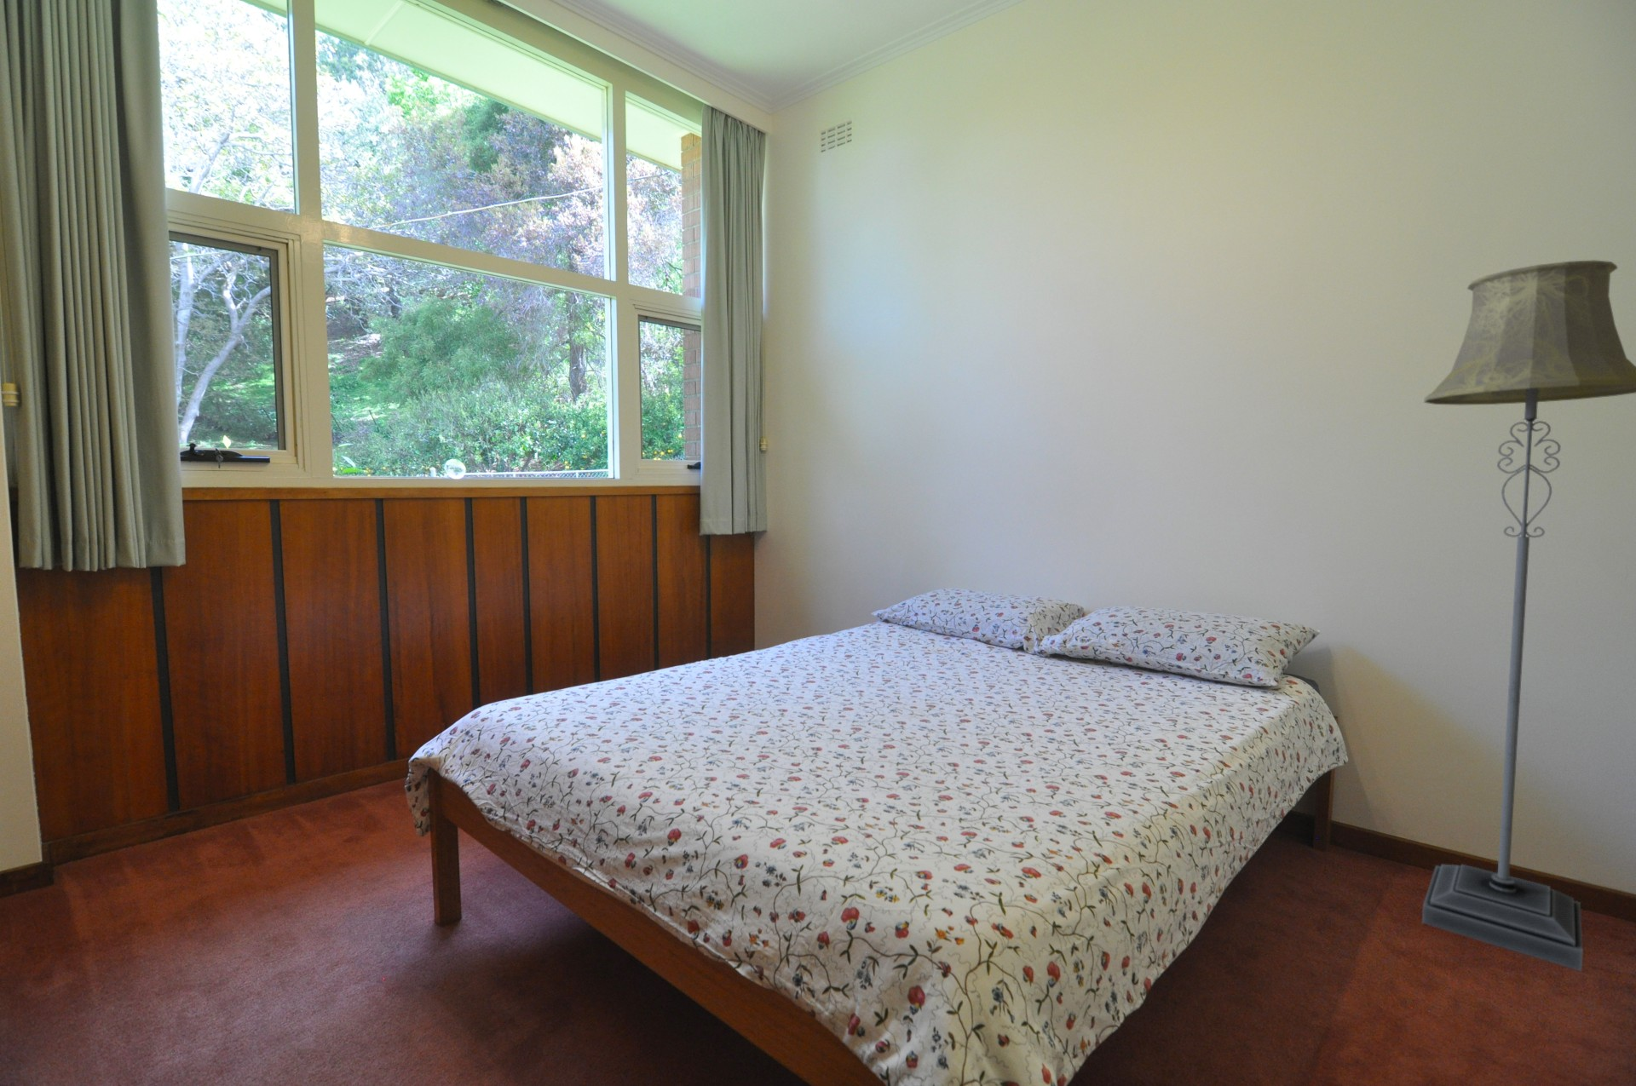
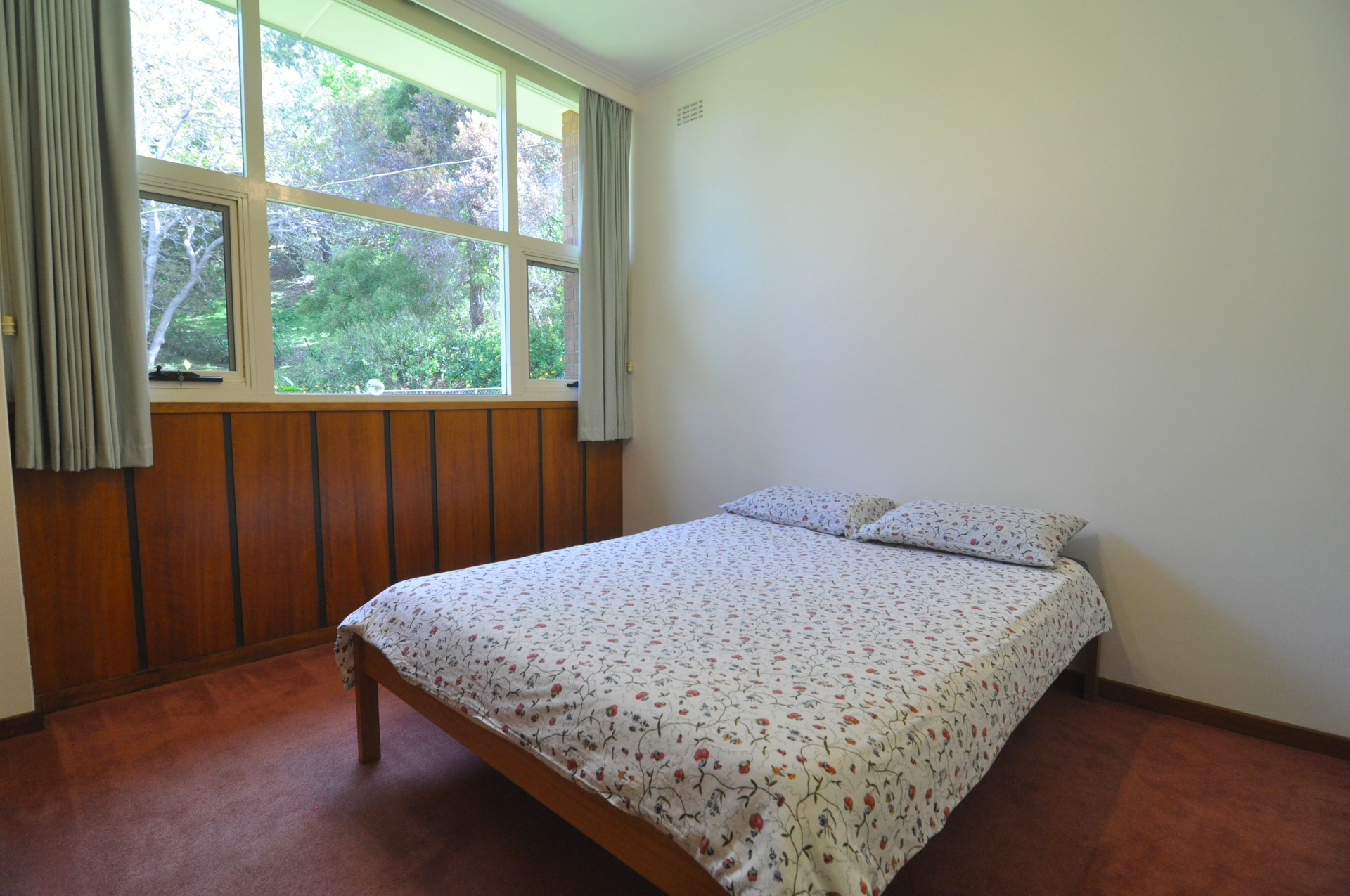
- floor lamp (1520, 608)
